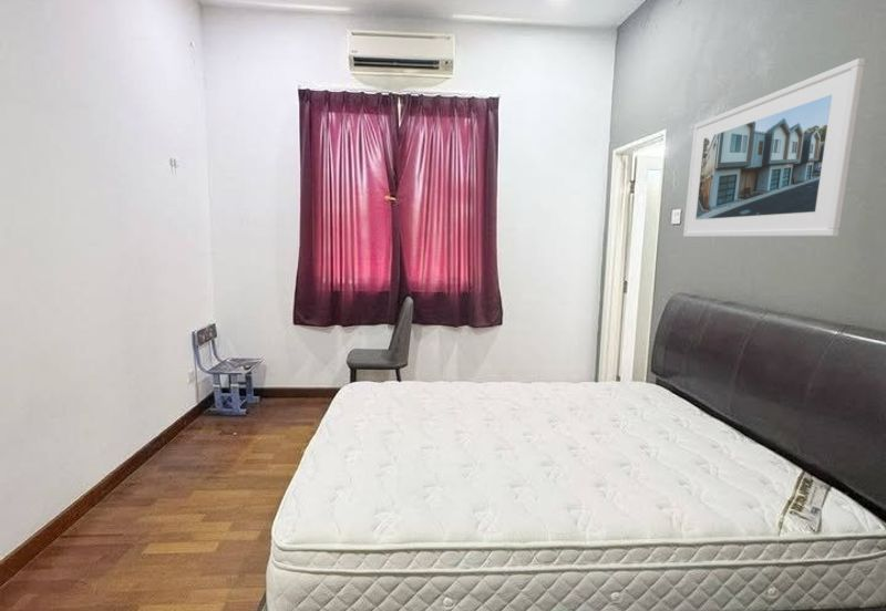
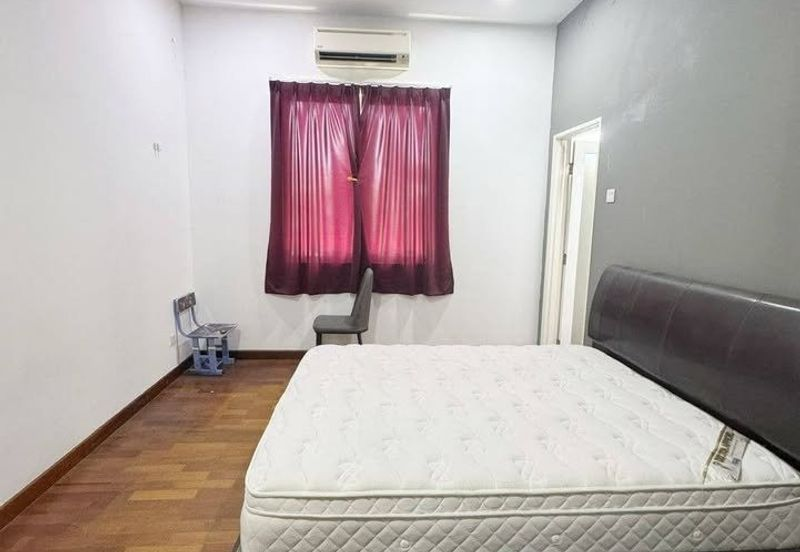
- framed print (751, 168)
